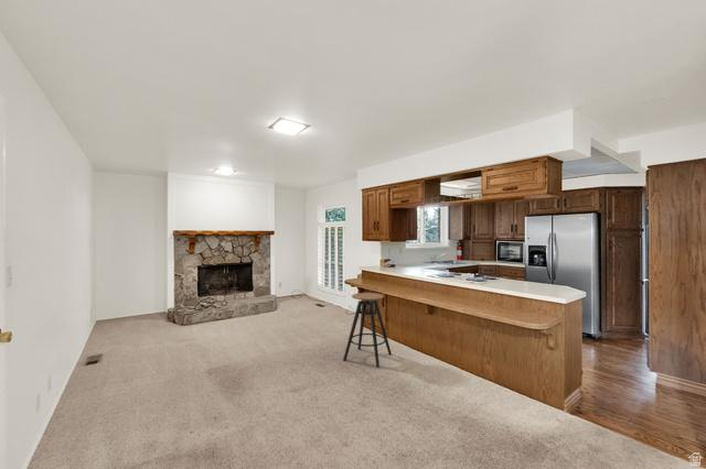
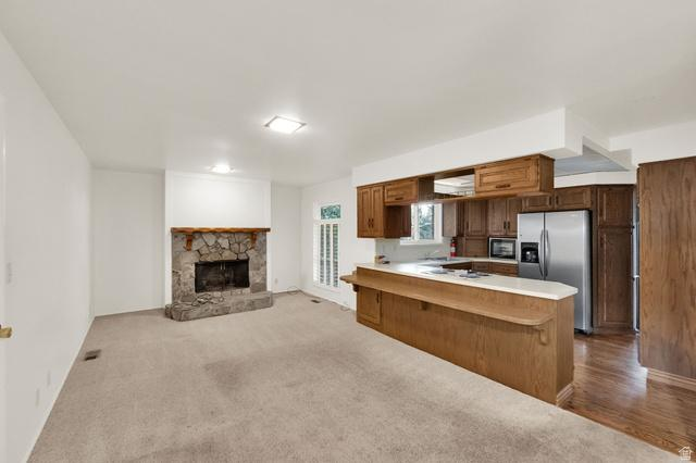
- bar stool (367, 323)
